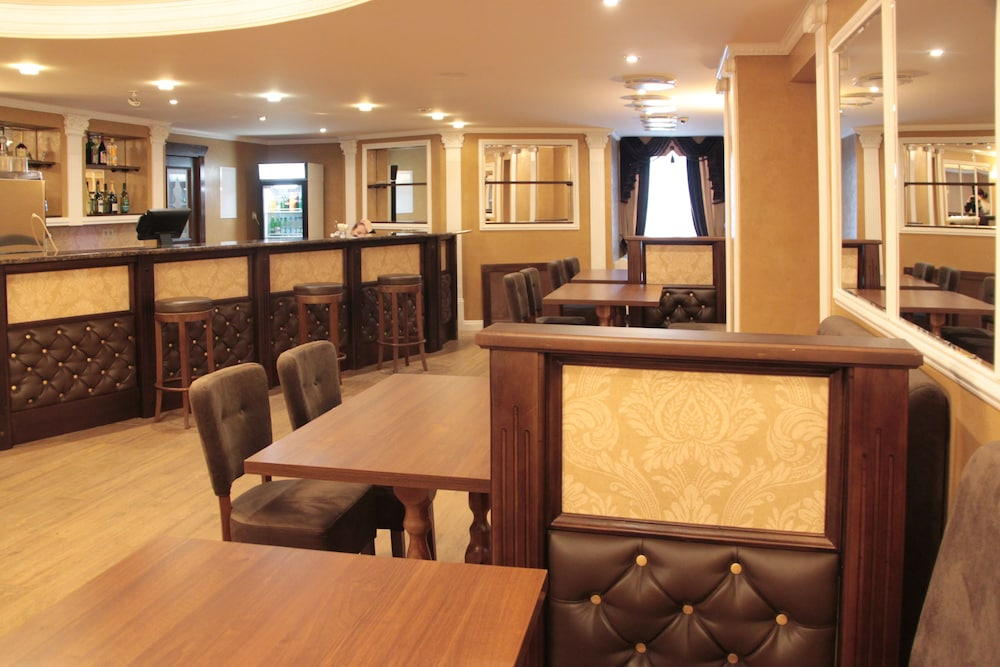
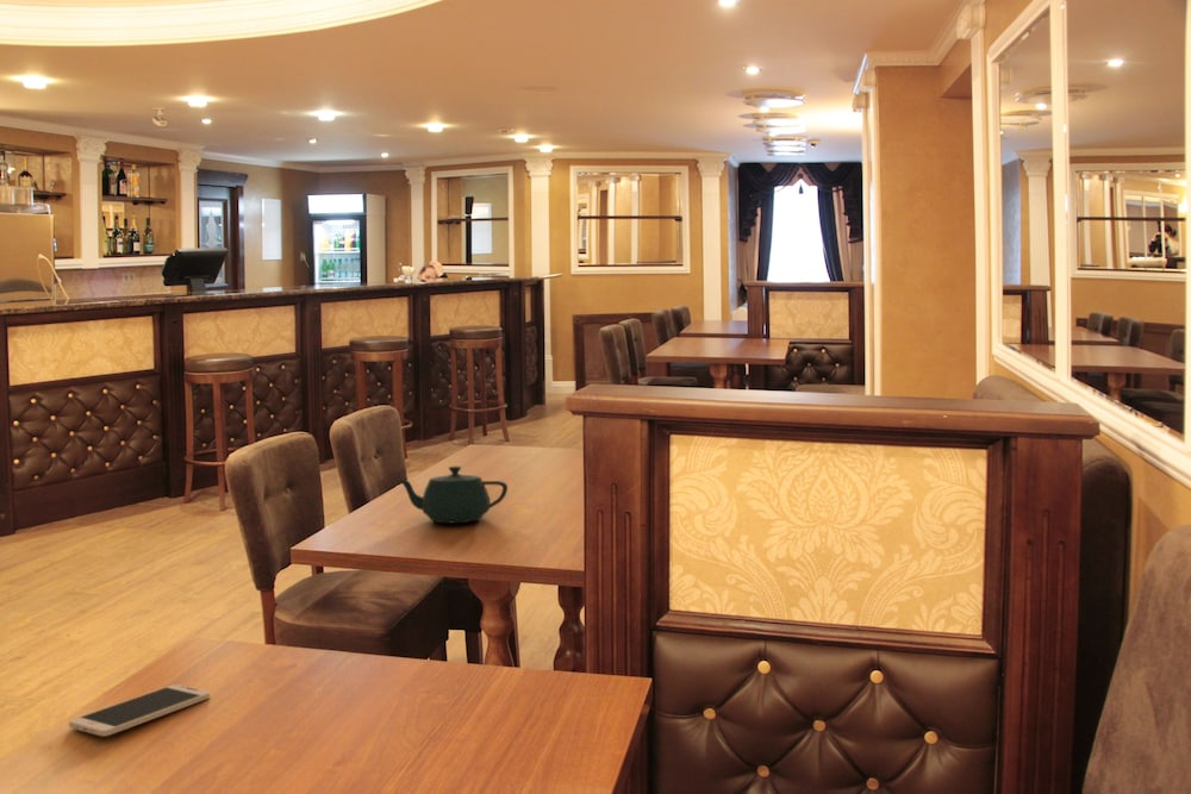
+ teapot (451, 493)
+ smartphone (142, 708)
